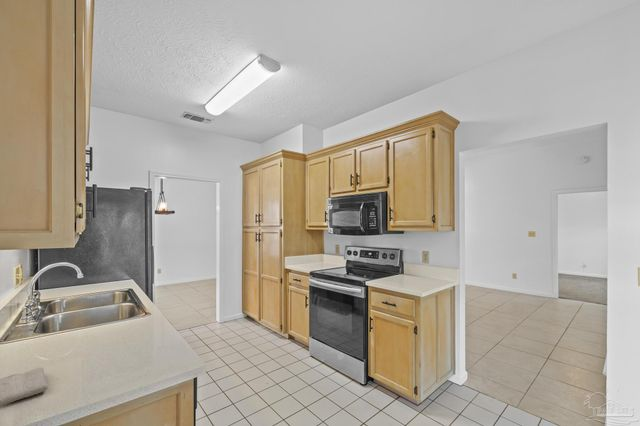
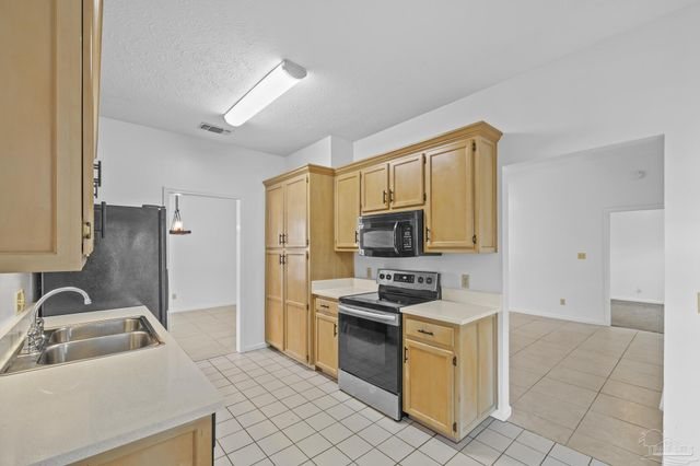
- washcloth (21, 384)
